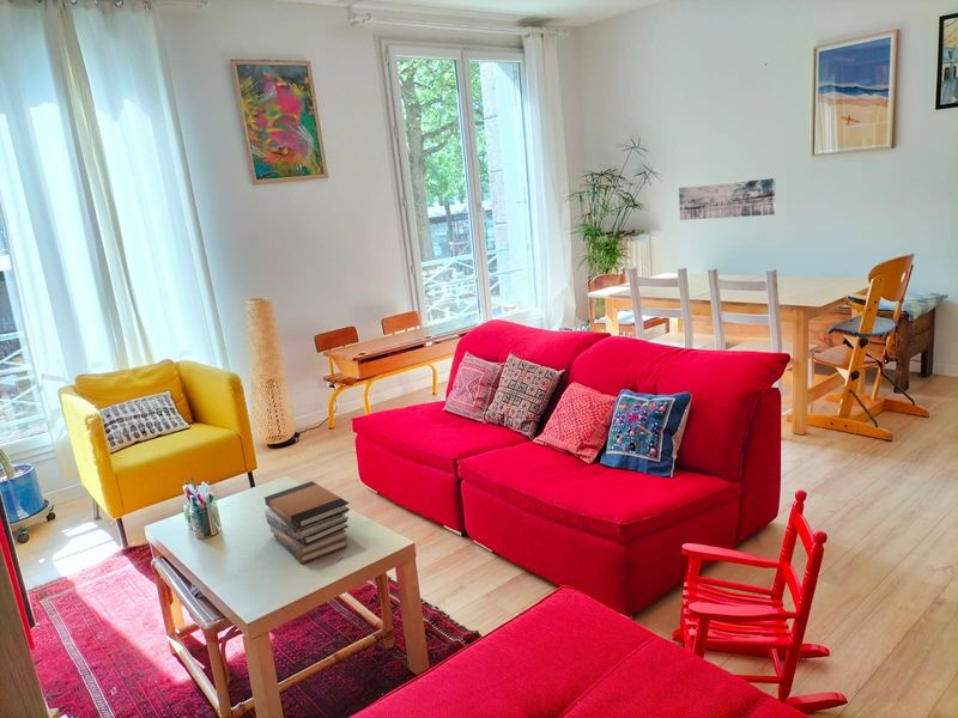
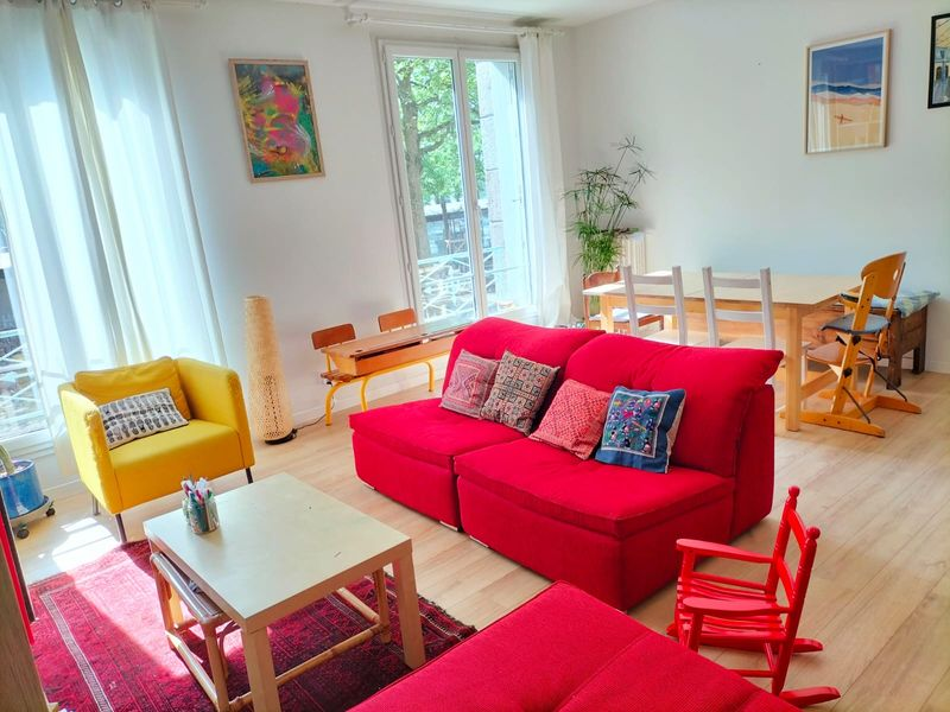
- book stack (307, 519)
- wall art (724, 200)
